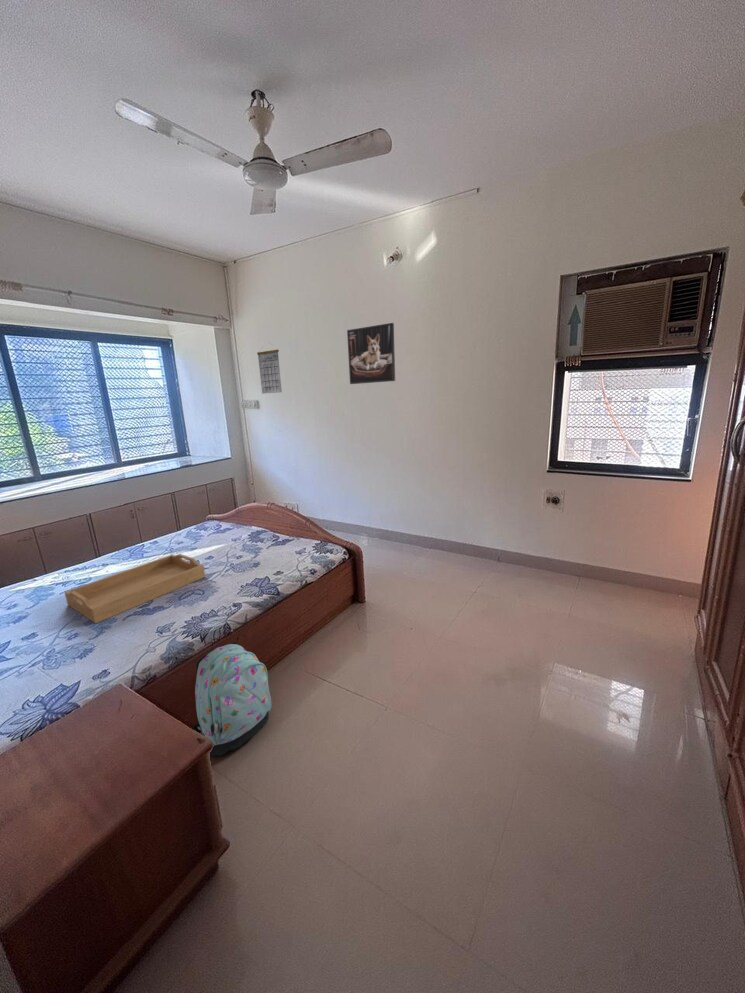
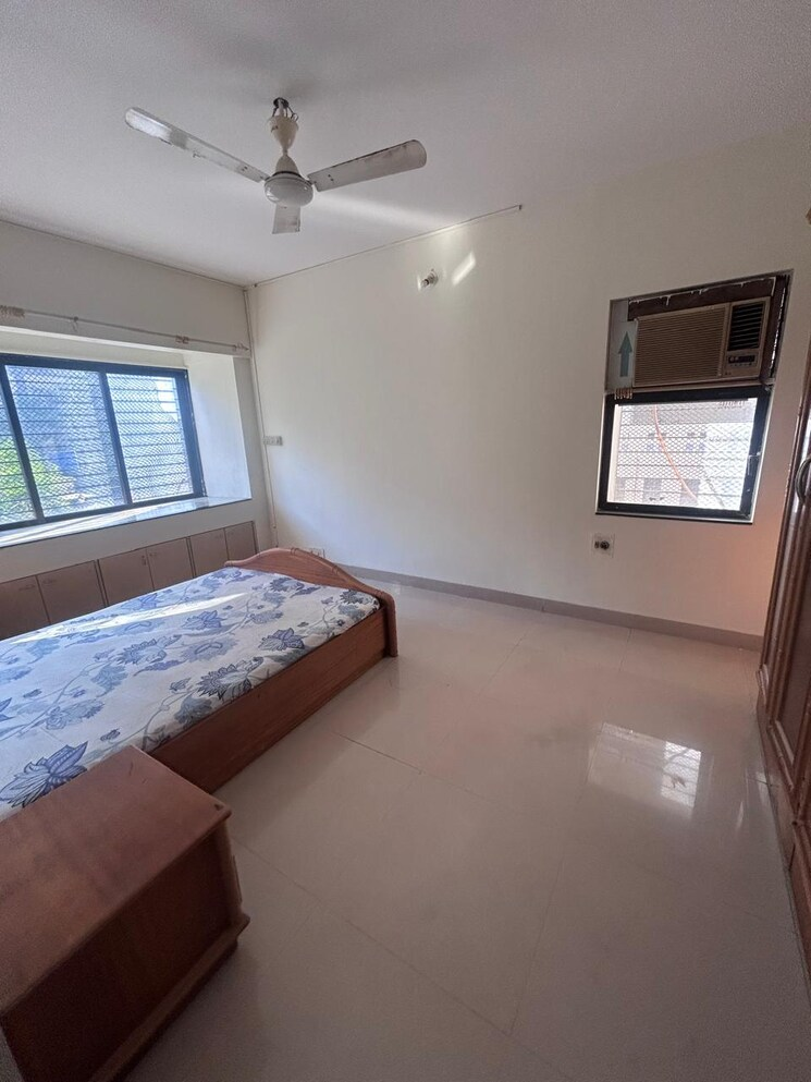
- serving tray (139, 581)
- calendar (269, 367)
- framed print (370, 355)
- backpack (234, 692)
